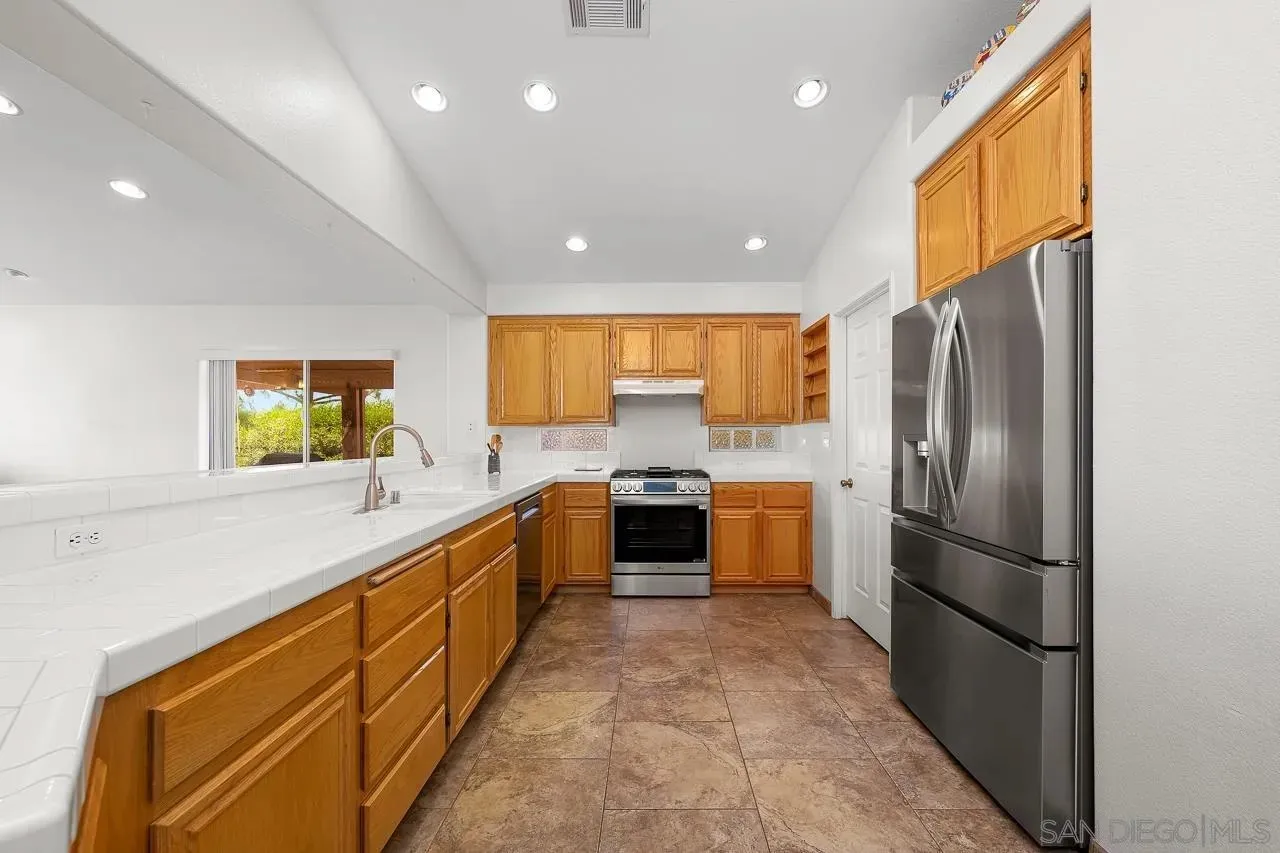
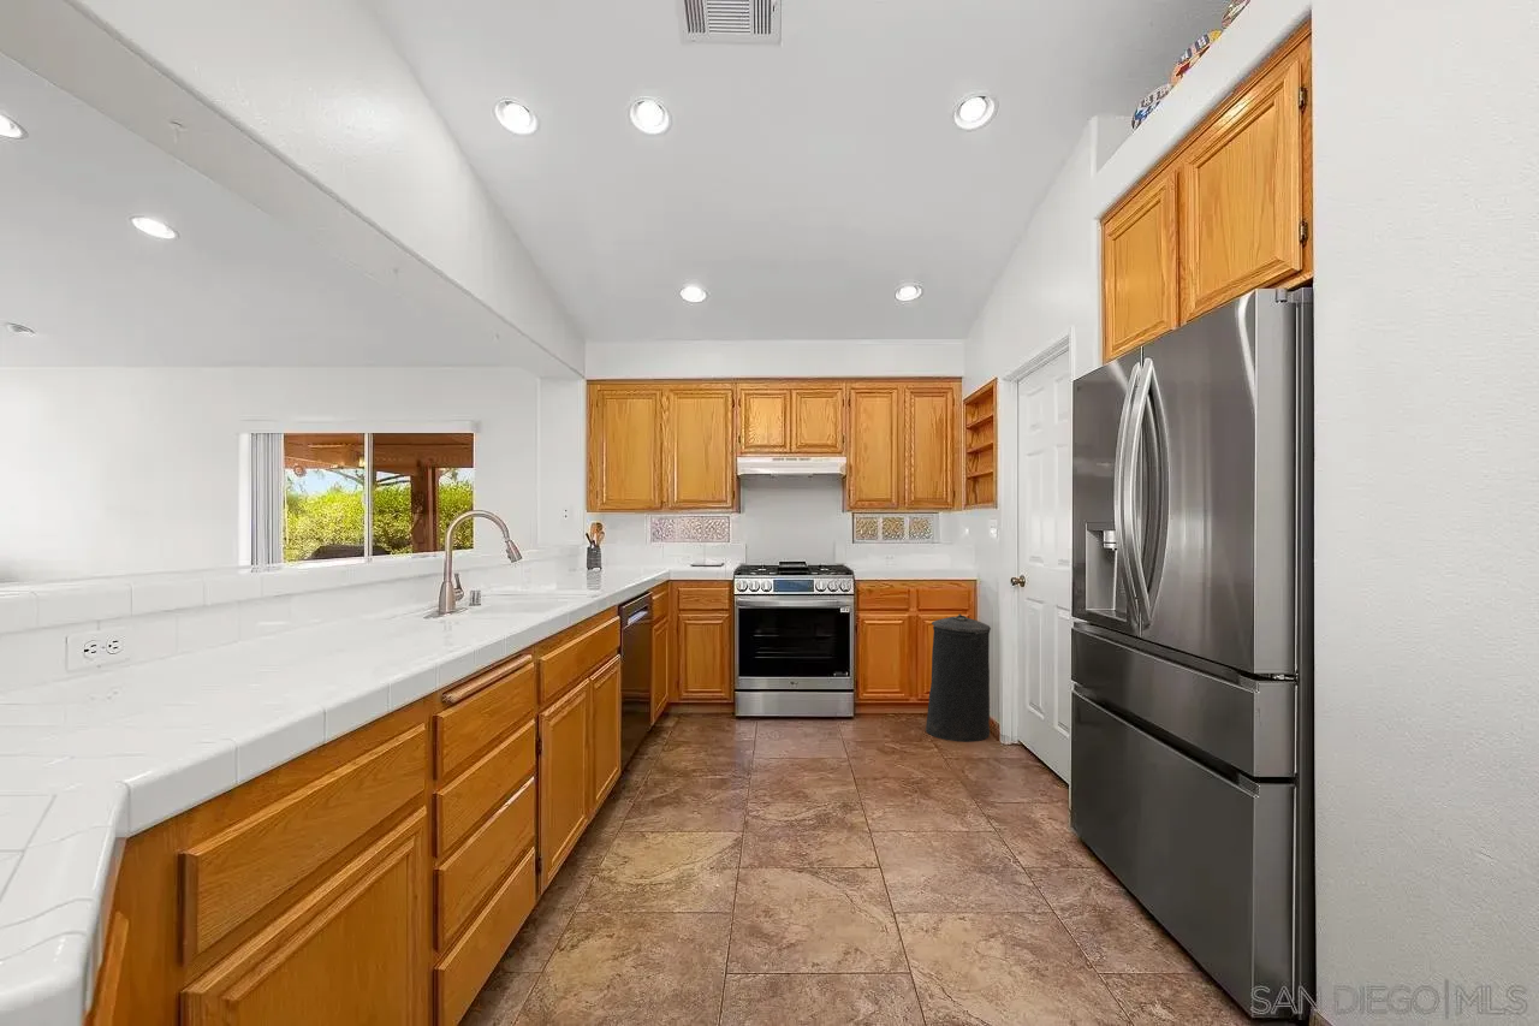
+ trash can (956, 671)
